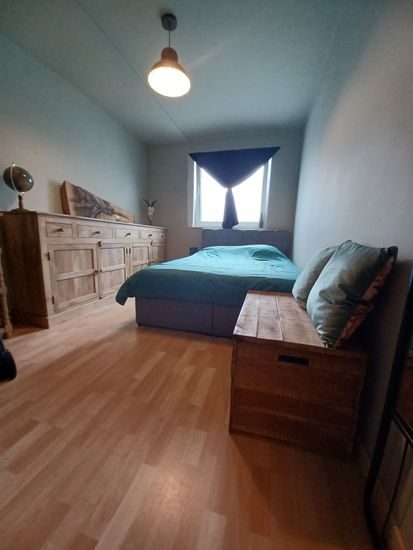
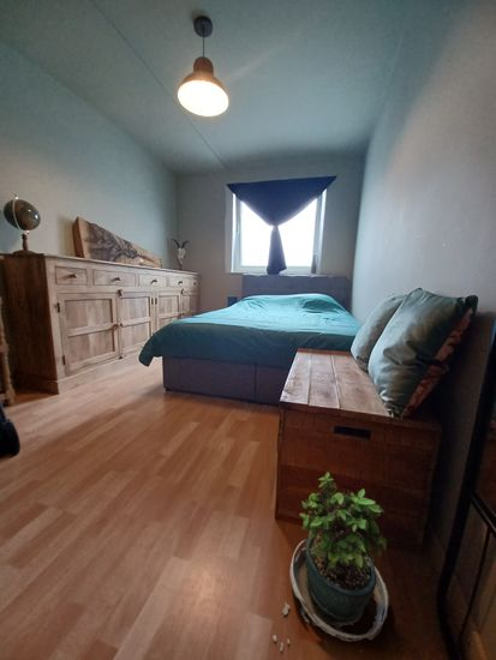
+ potted plant (337, 547)
